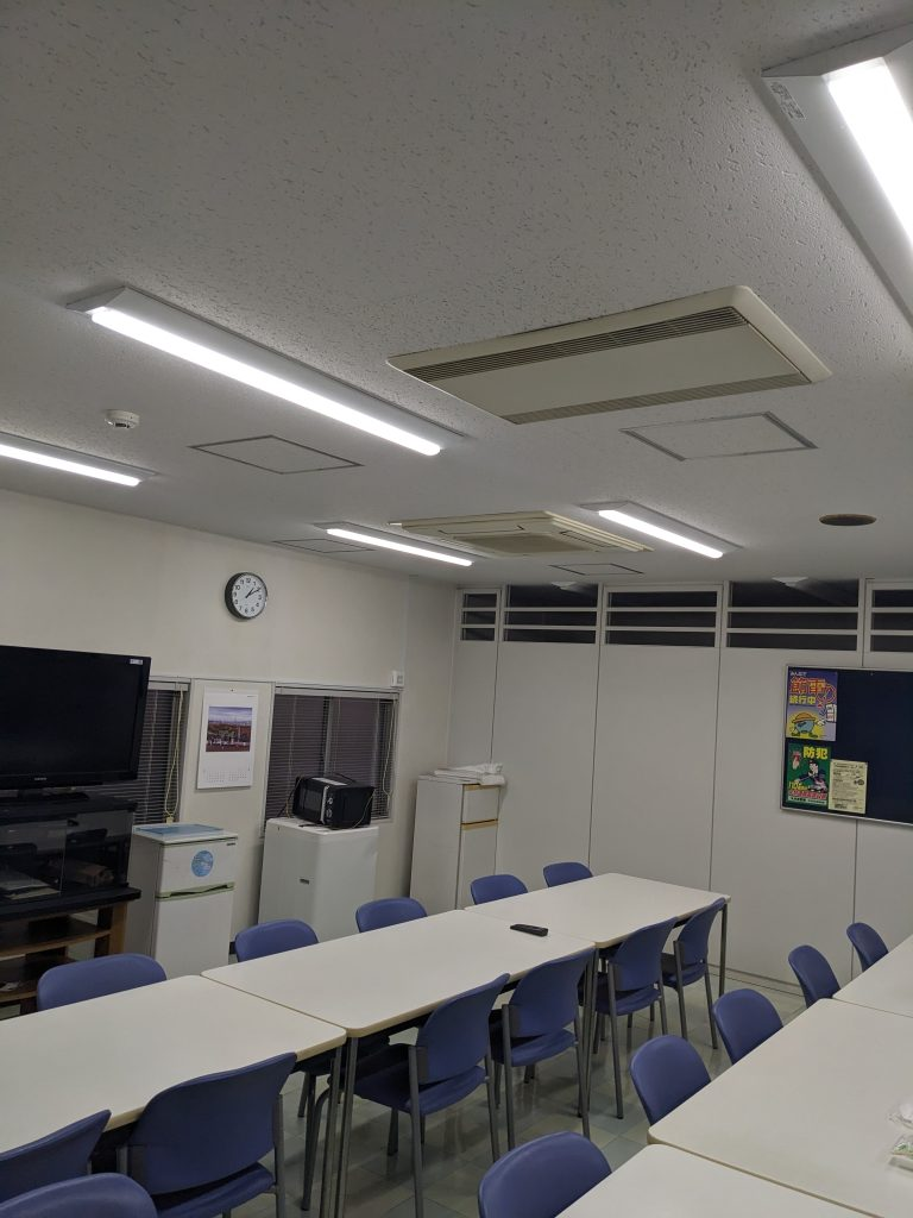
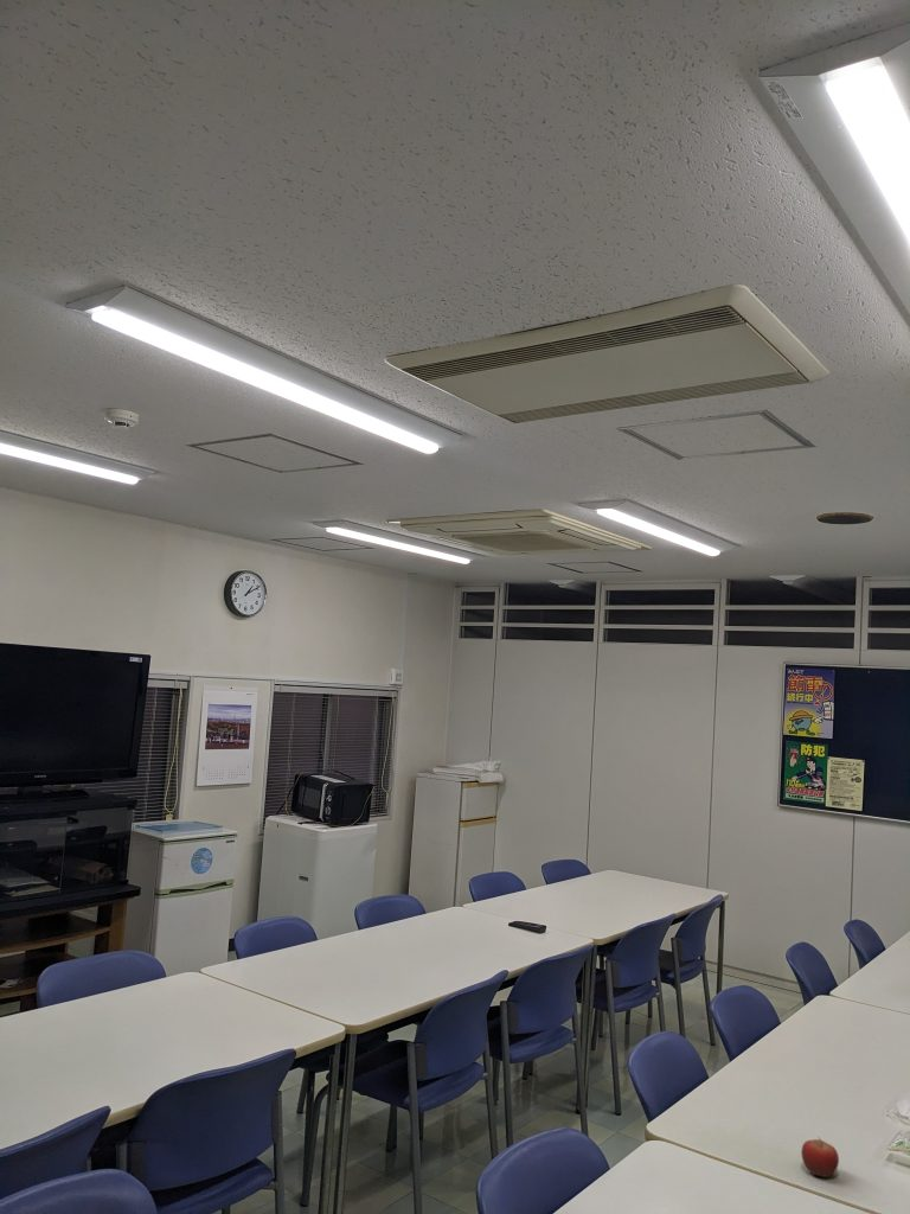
+ fruit (820, 1155)
